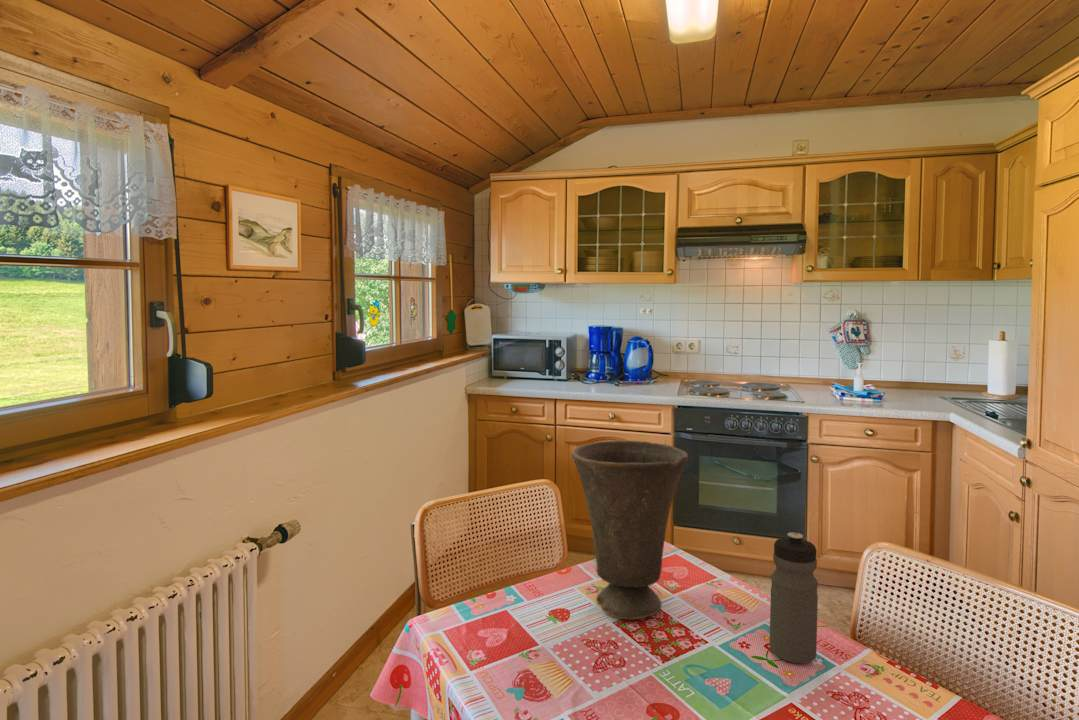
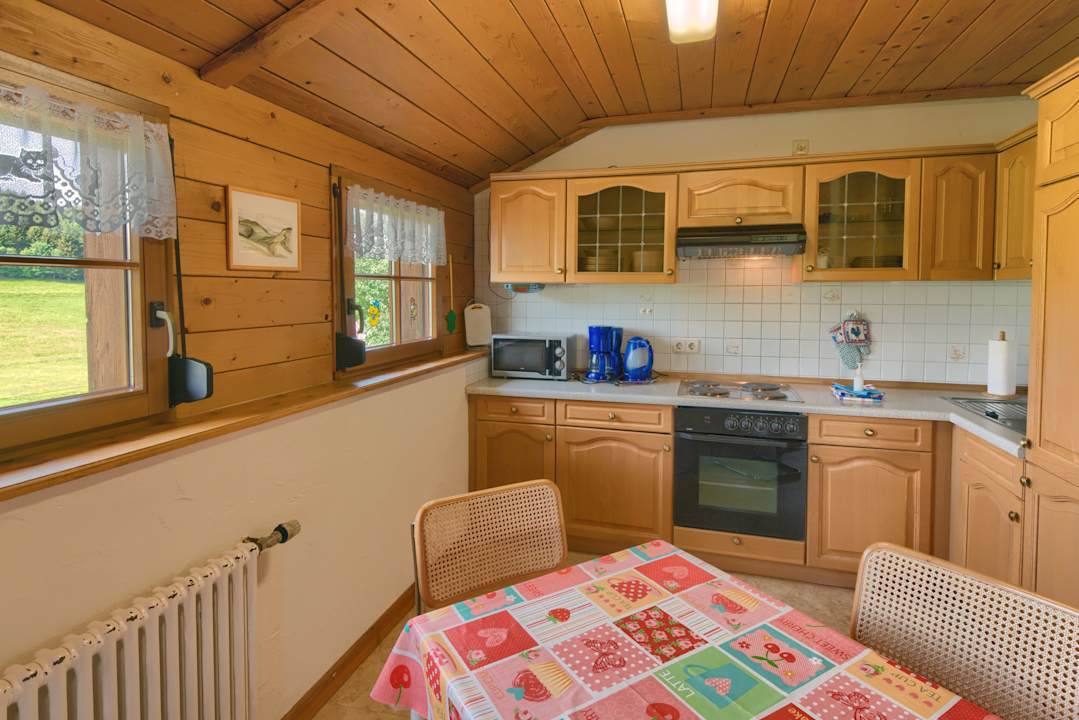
- vase (628, 528)
- water bottle (793, 593)
